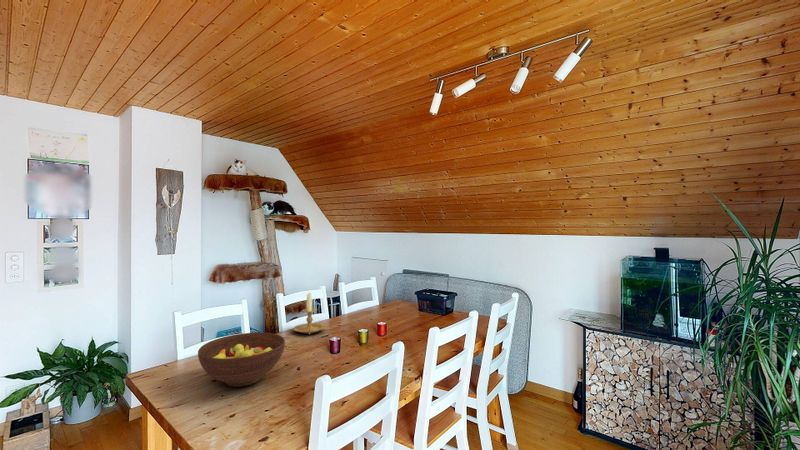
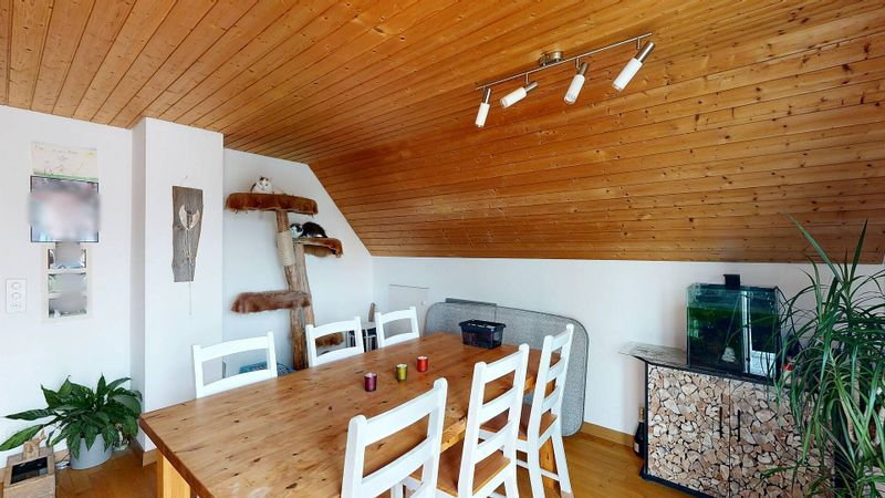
- fruit bowl (243, 362)
- candle holder (309, 311)
